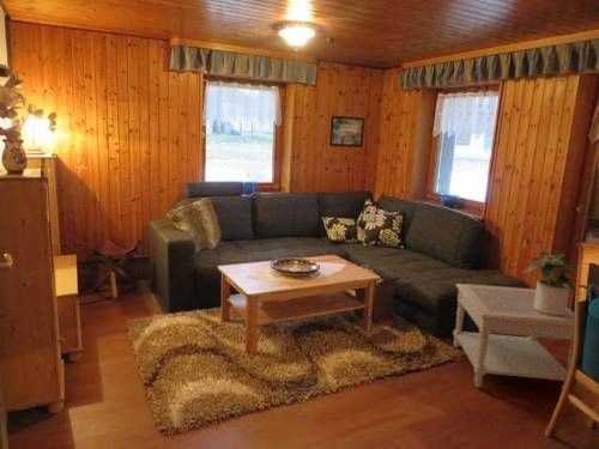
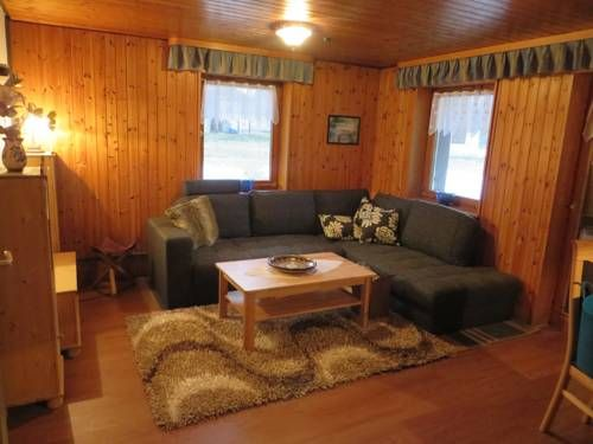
- potted plant (550, 281)
- side table (510, 336)
